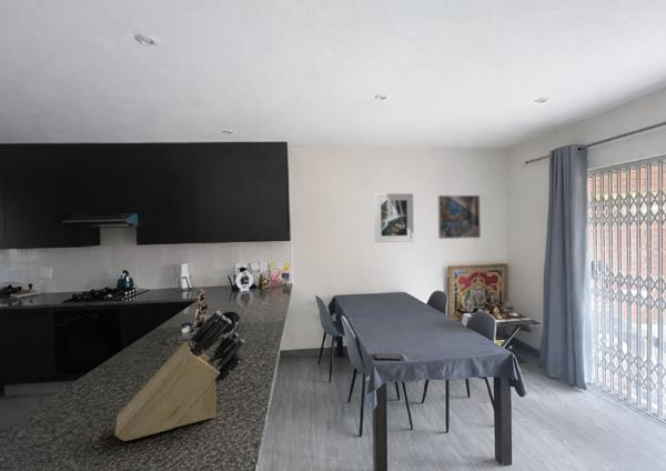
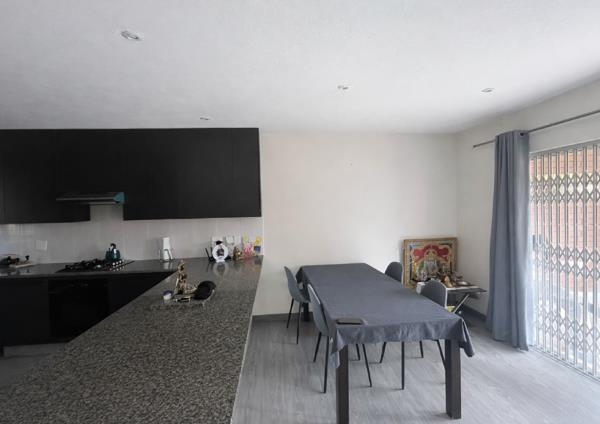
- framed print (393, 218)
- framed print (458, 217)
- knife block (183, 367)
